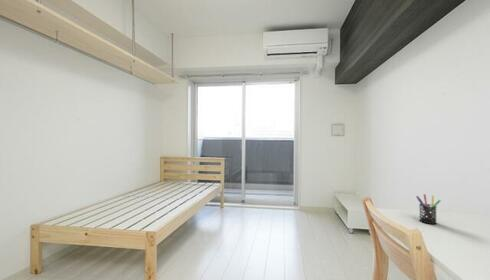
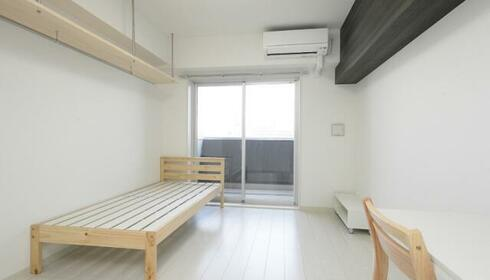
- pen holder (429, 208)
